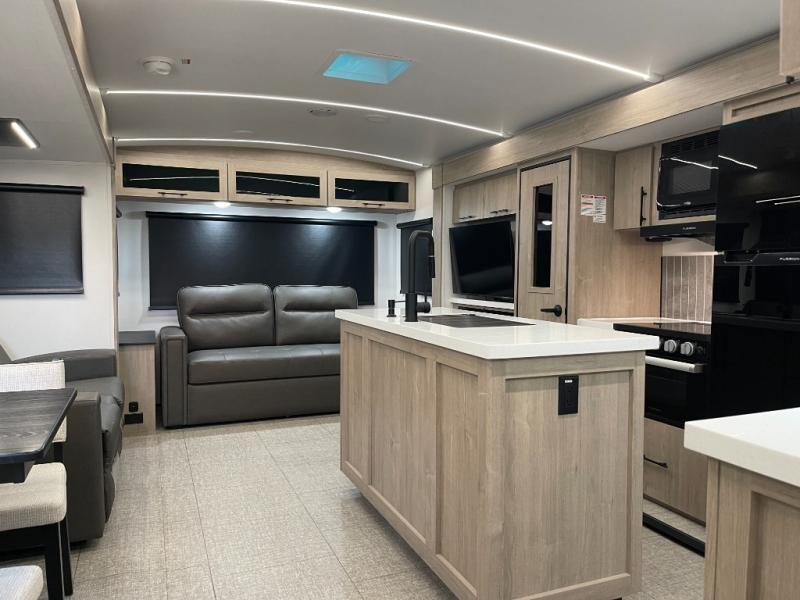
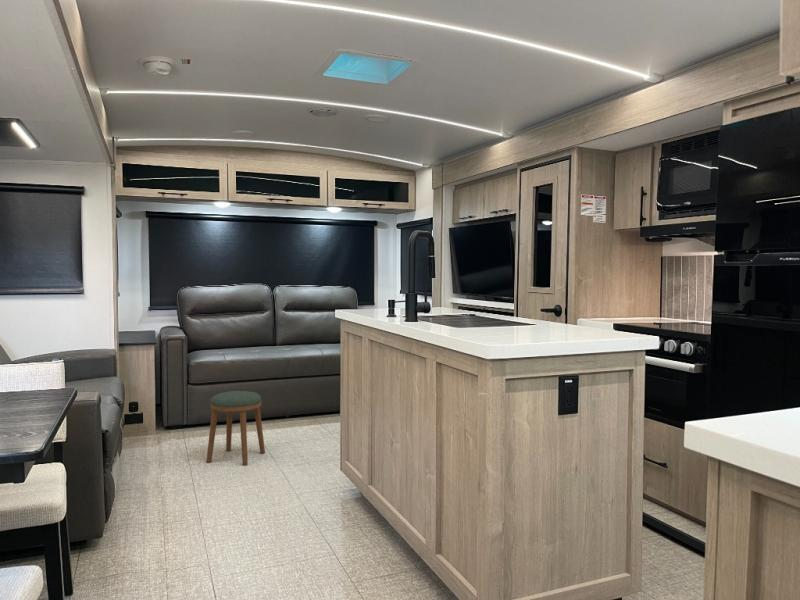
+ stool (240, 425)
